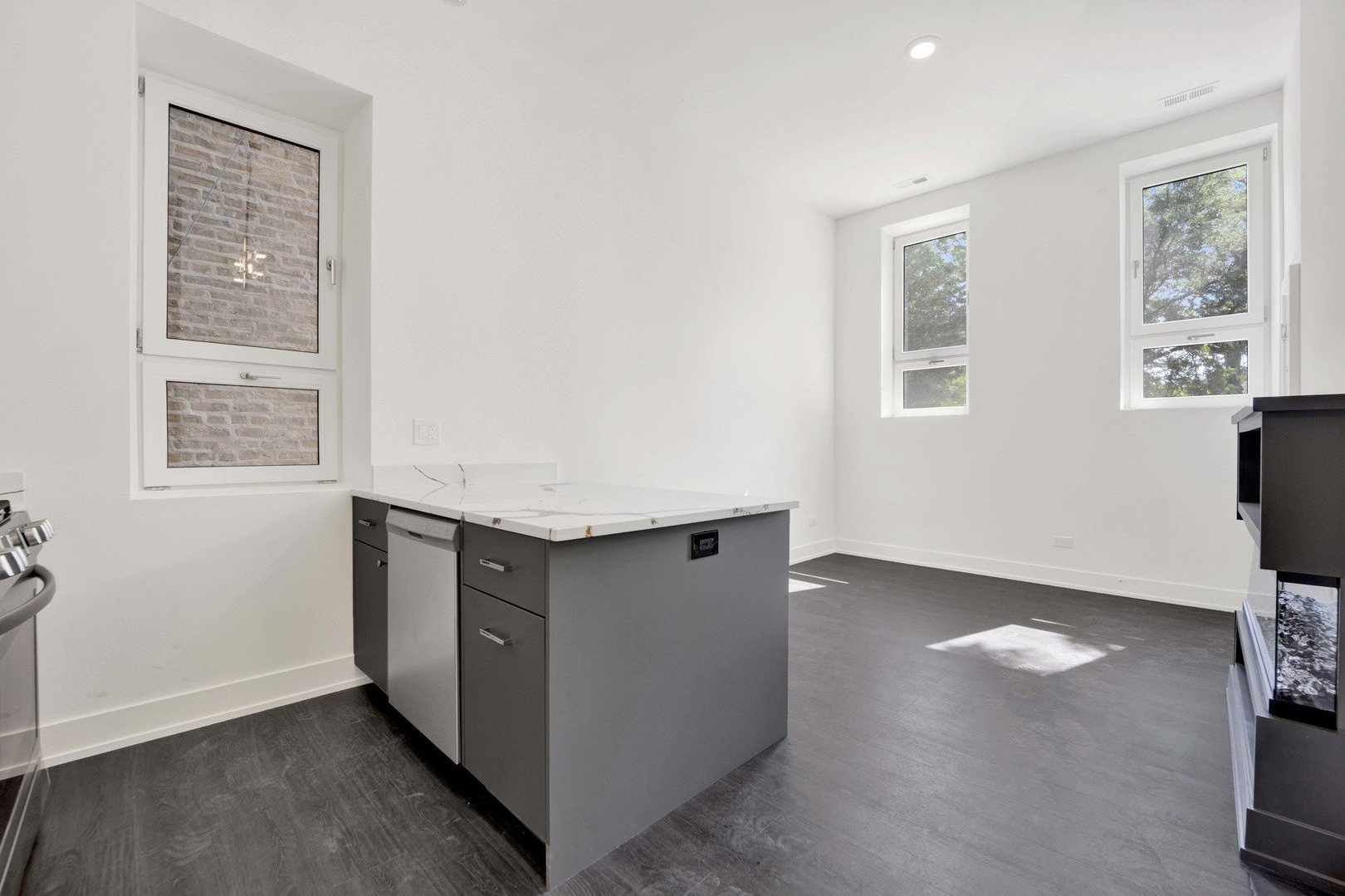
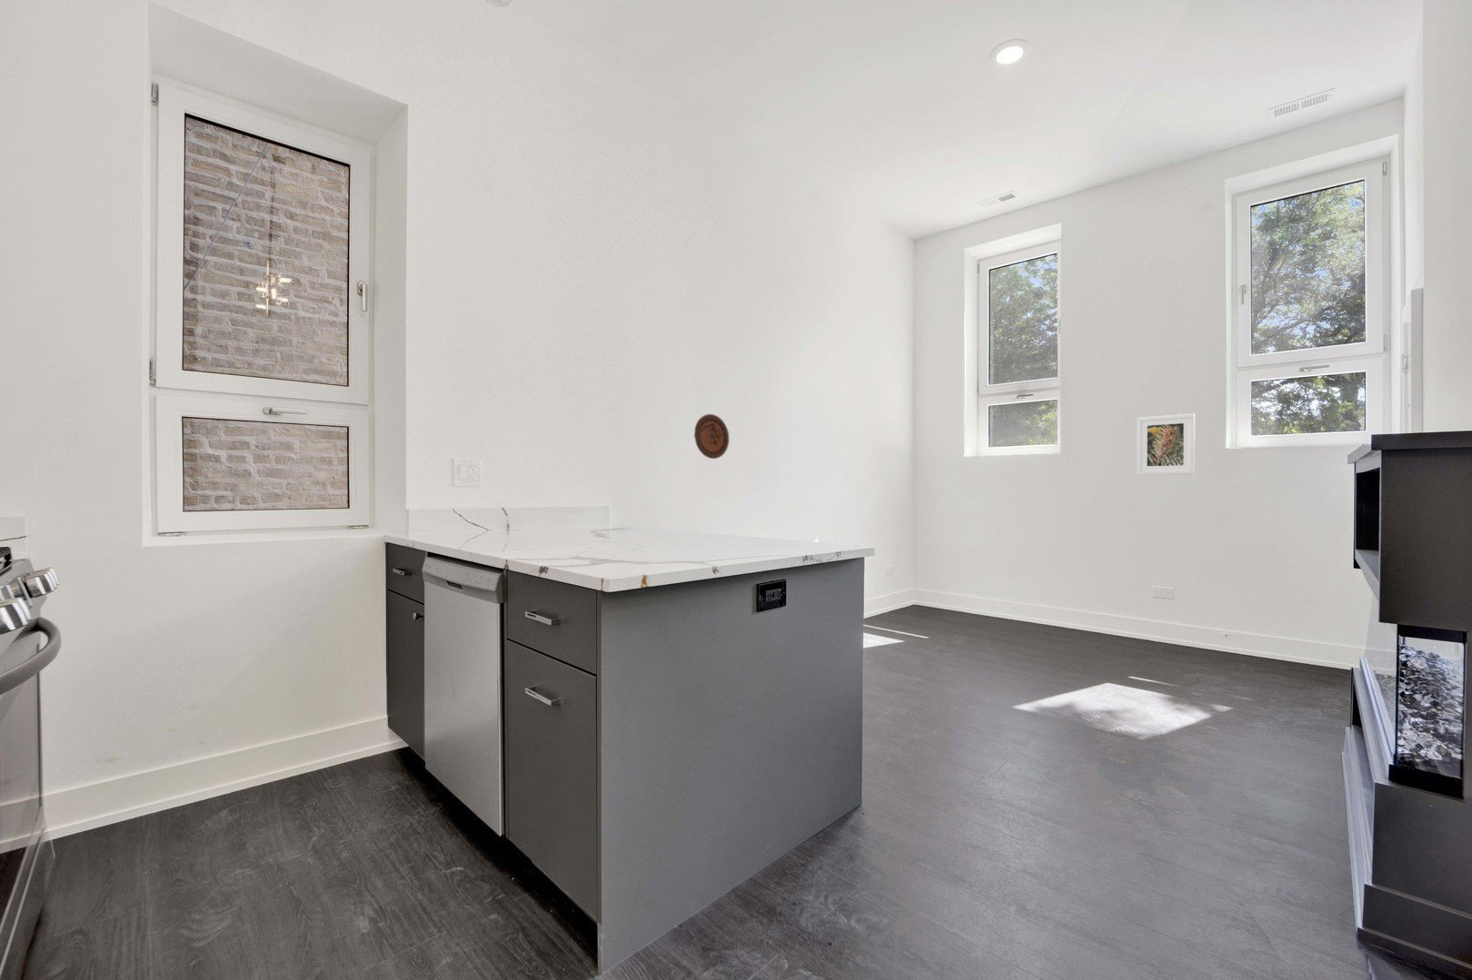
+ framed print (1164, 445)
+ decorative plate (711, 436)
